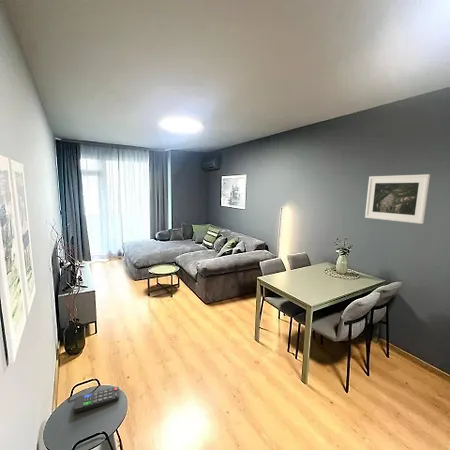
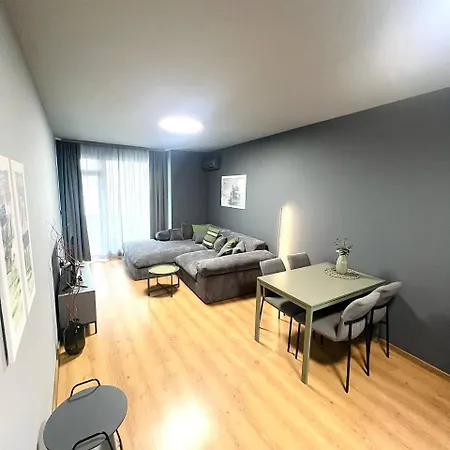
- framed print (394, 198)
- remote control (97, 398)
